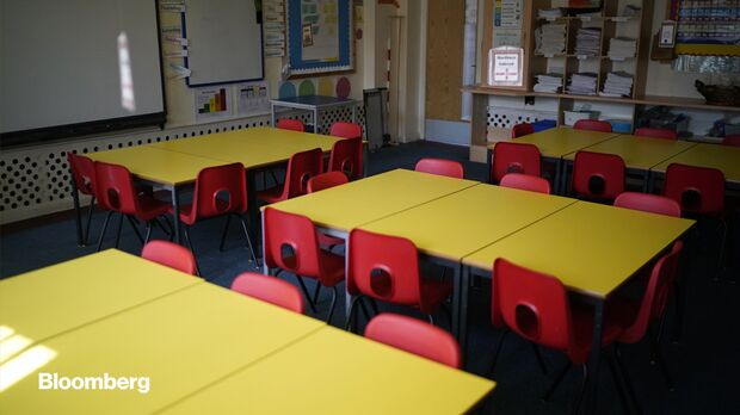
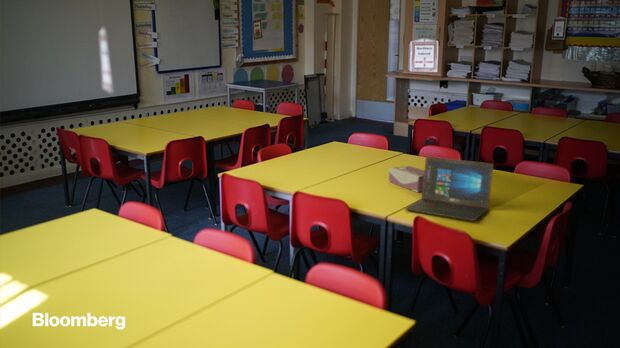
+ laptop (448, 187)
+ tissue box (413, 177)
